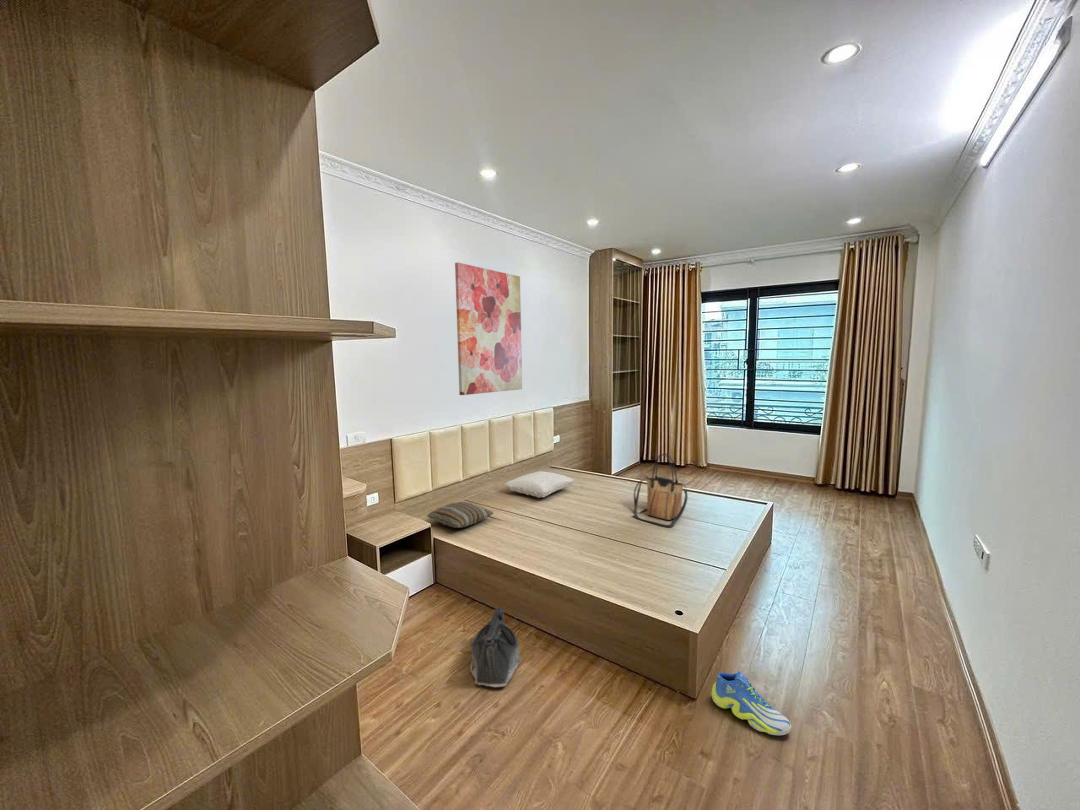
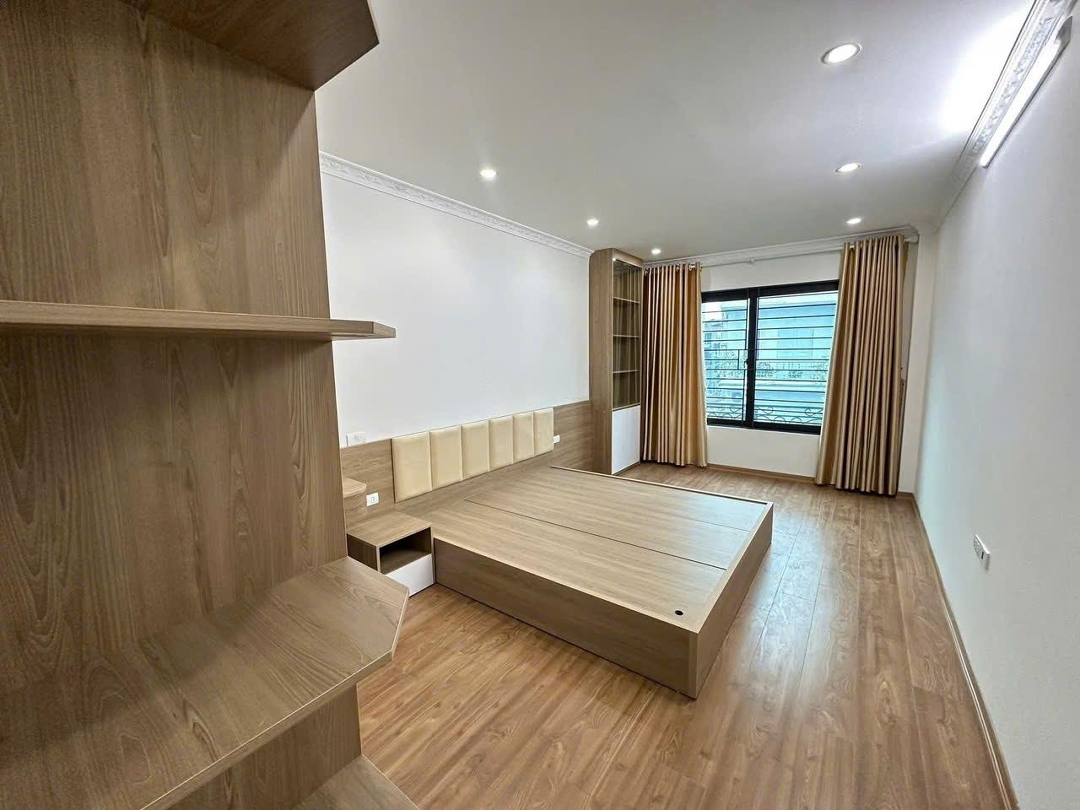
- sneaker (749, 699)
- wall art (491, 331)
- tote bag (658, 486)
- saddlebag (494, 642)
- pillow (539, 483)
- pillow (460, 514)
